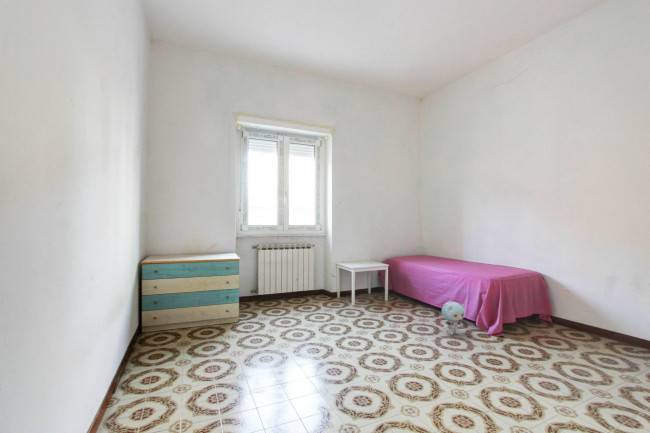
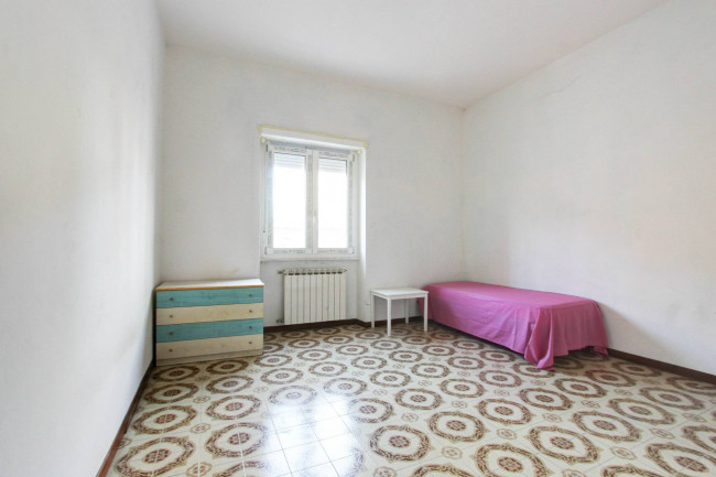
- plush toy (453, 318)
